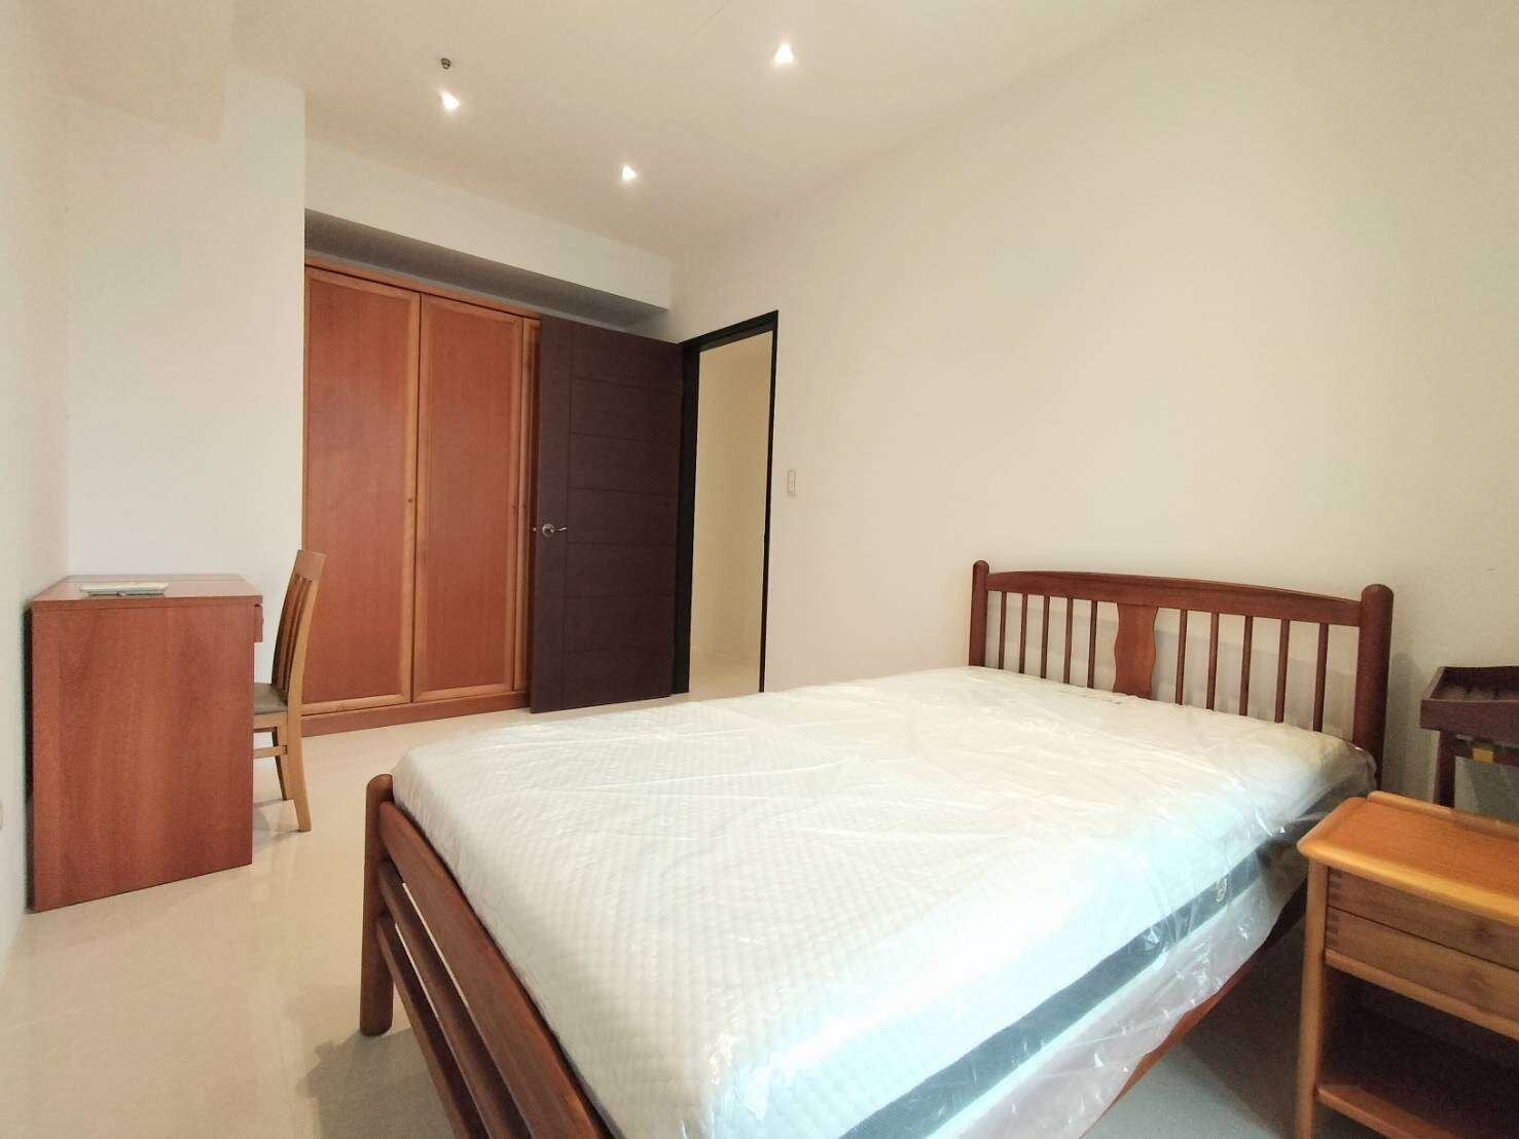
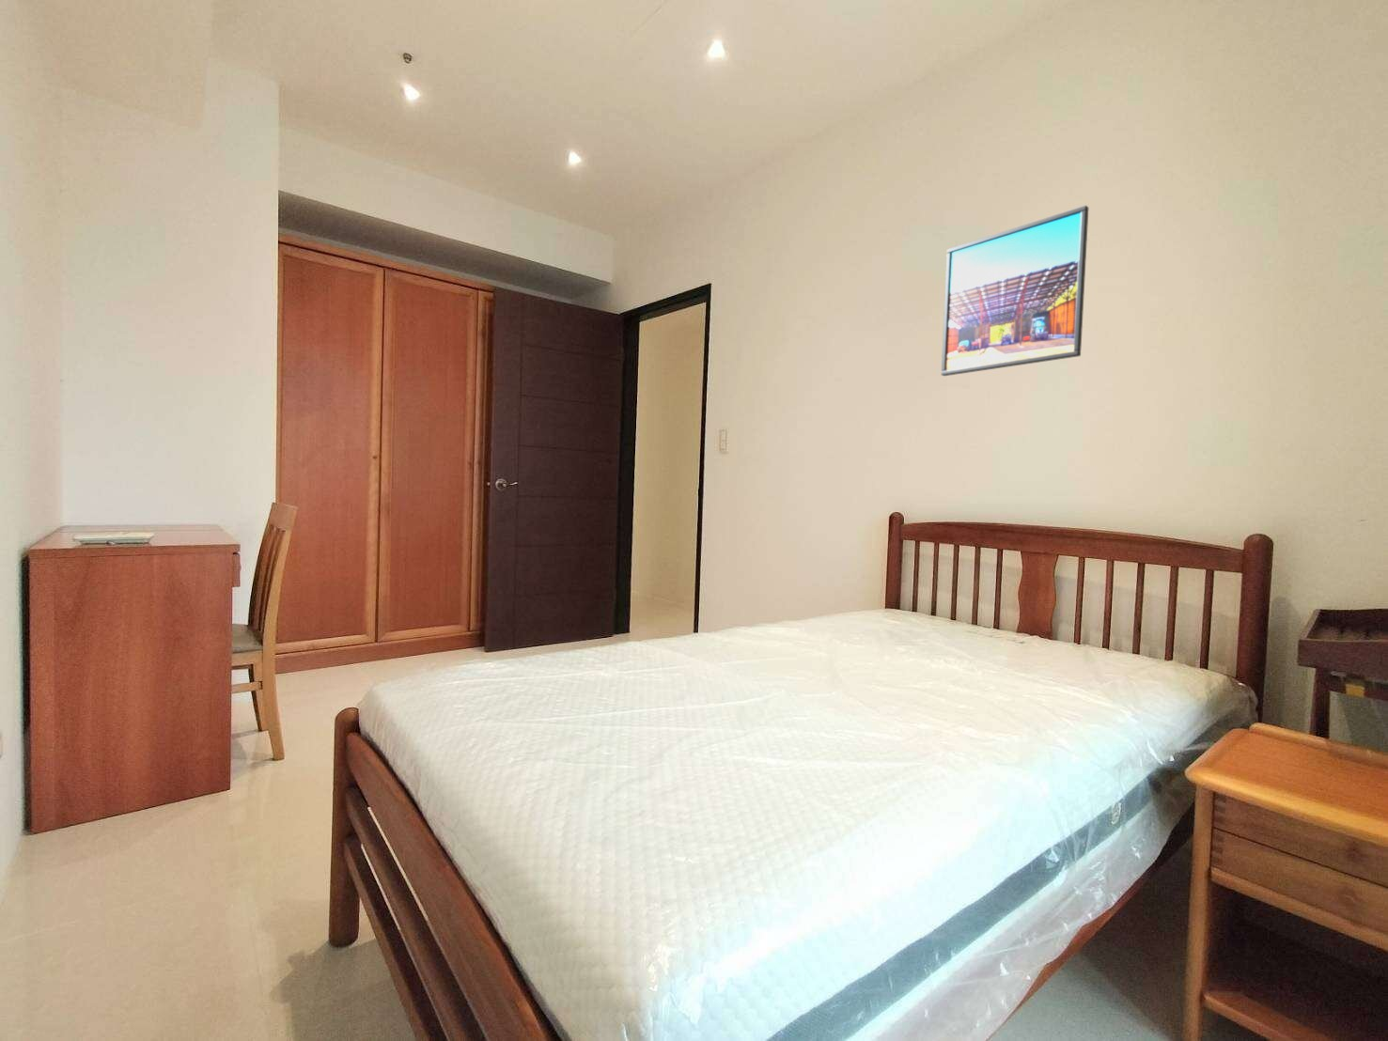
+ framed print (1008, 297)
